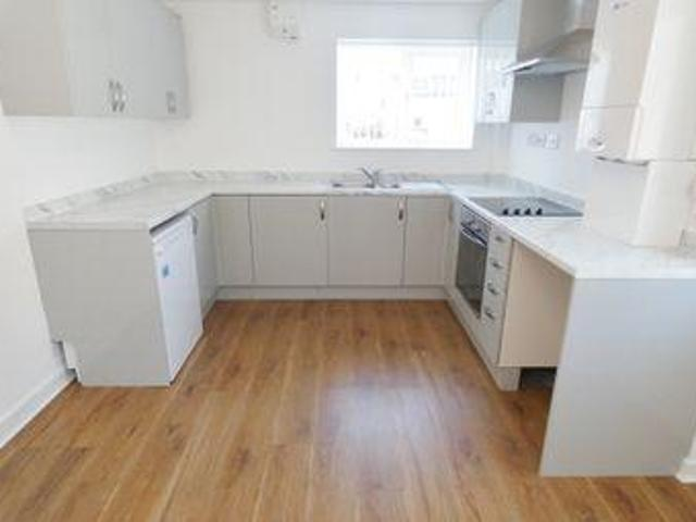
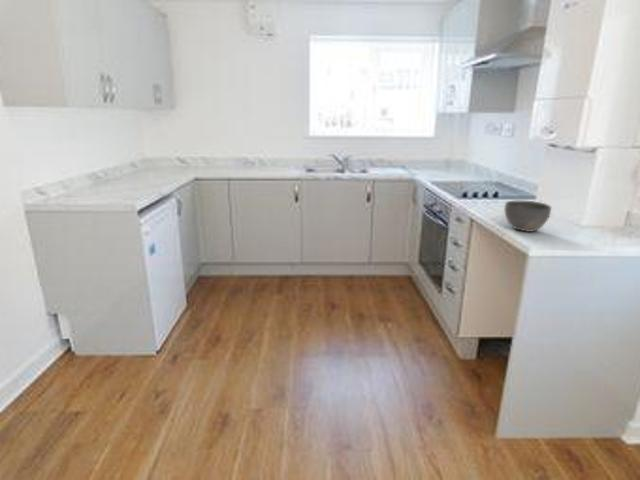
+ bowl (526, 217)
